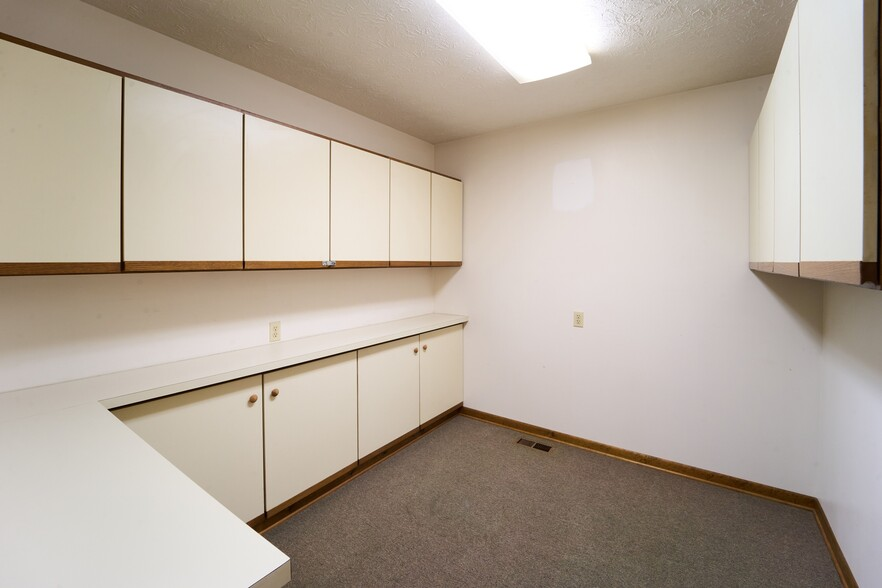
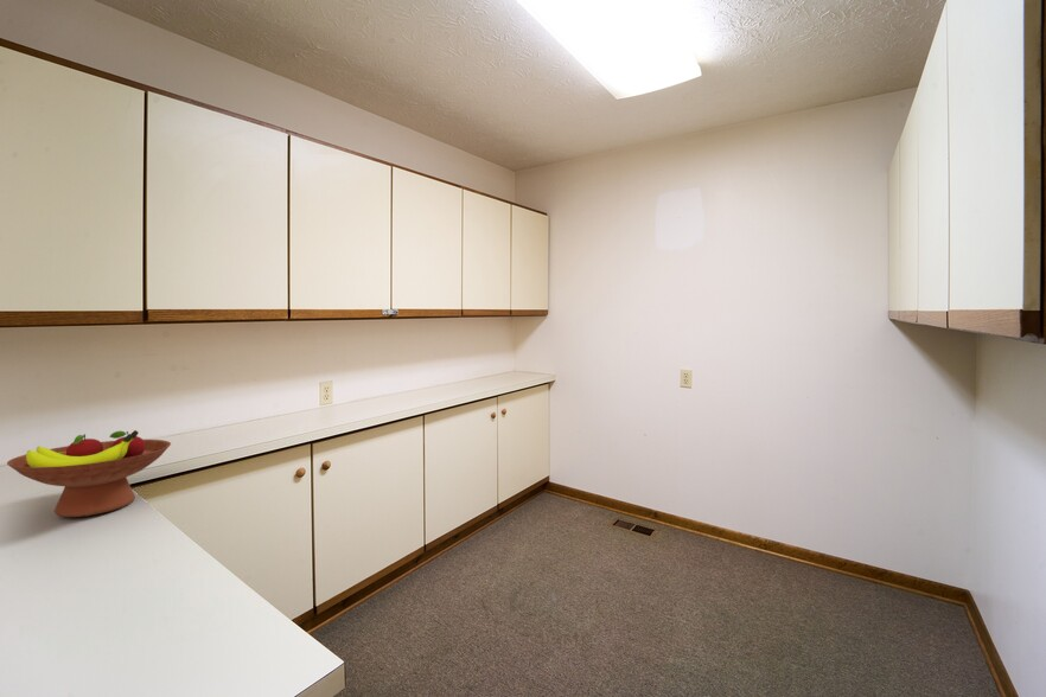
+ fruit bowl (96, 468)
